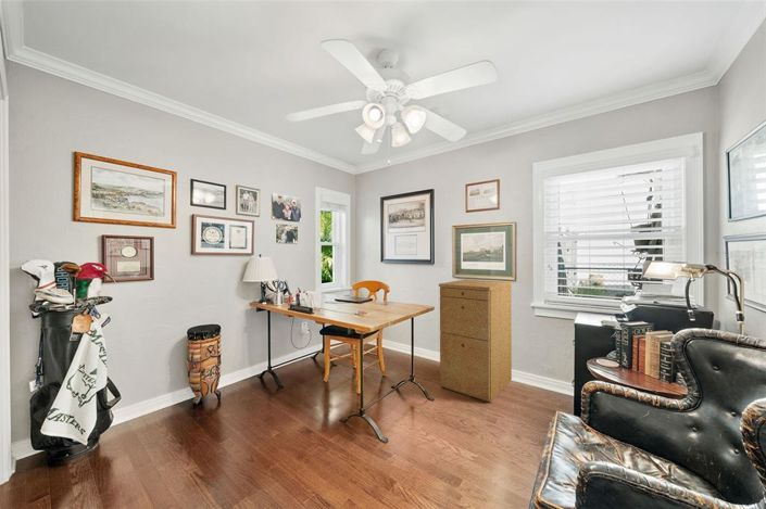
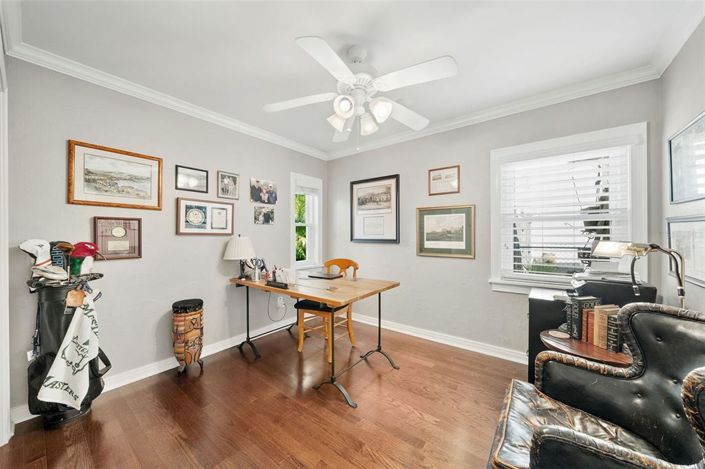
- filing cabinet (476, 333)
